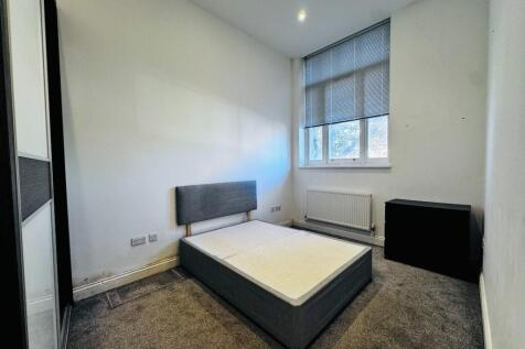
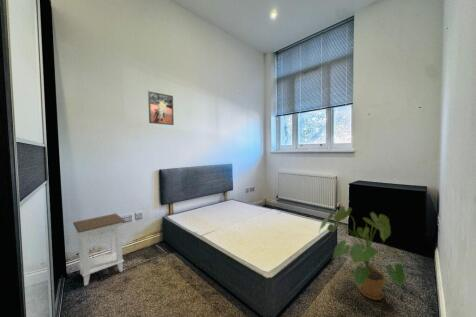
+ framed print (161, 108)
+ house plant (361, 248)
+ nightstand (99, 239)
